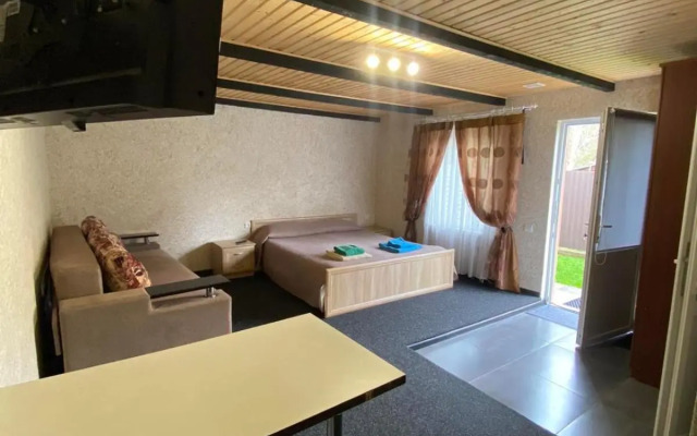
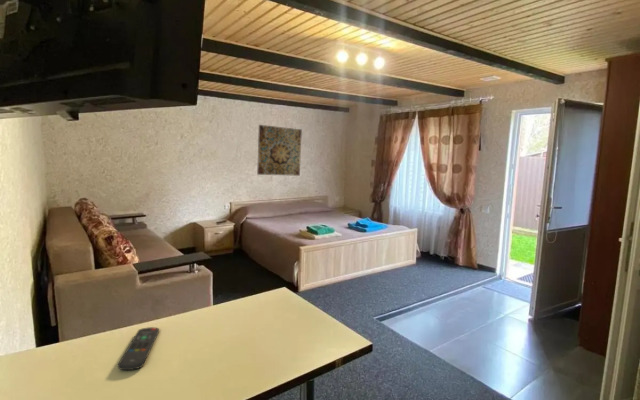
+ remote control (140, 346)
+ wall art (280, 151)
